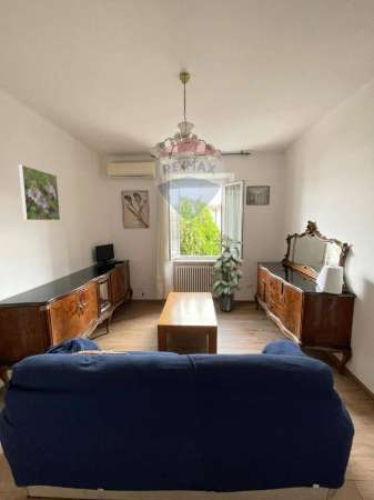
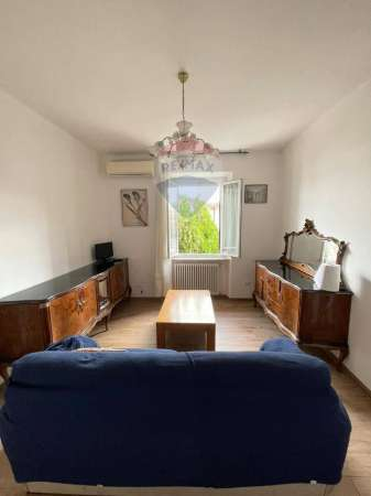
- indoor plant (225, 272)
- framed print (41, 196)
